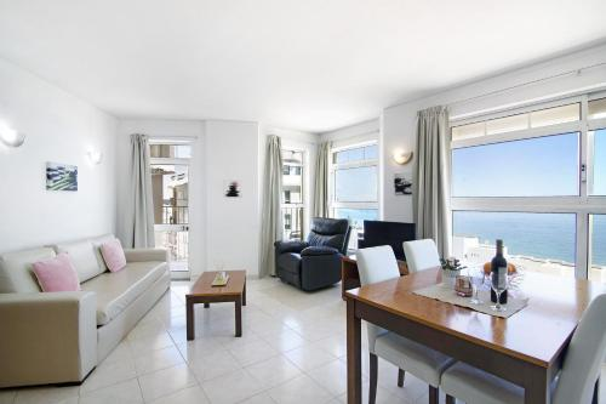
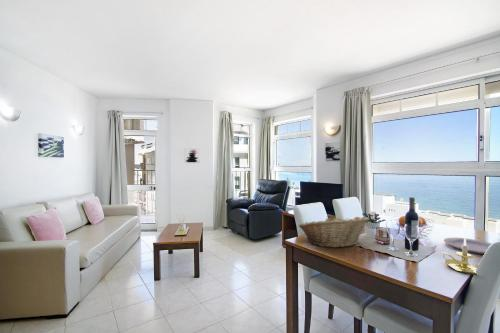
+ plate (472, 246)
+ candle holder (461, 252)
+ fruit basket (333, 227)
